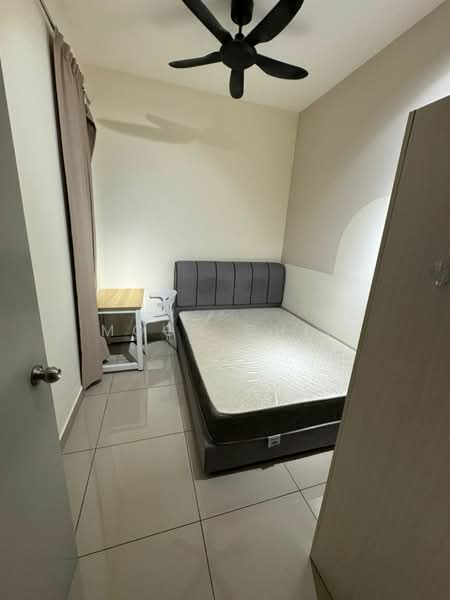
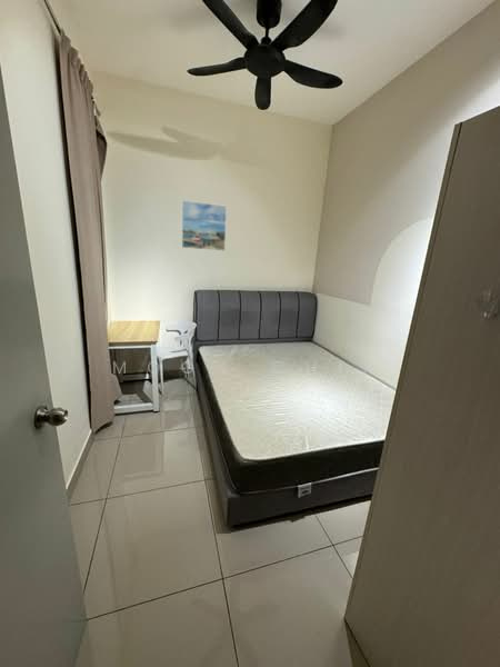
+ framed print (203, 227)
